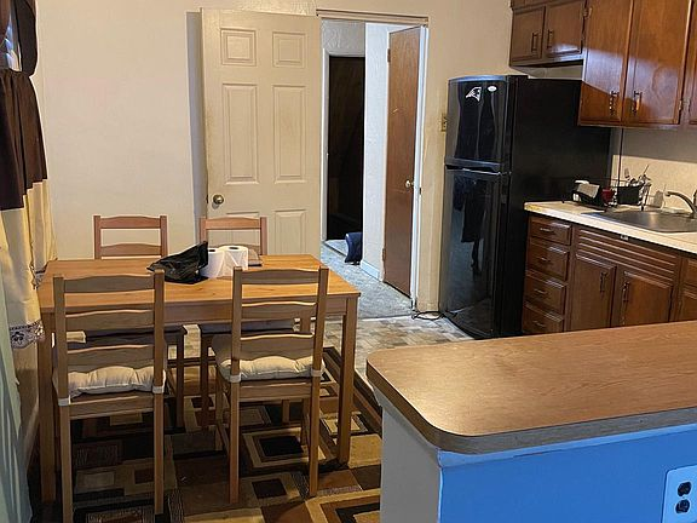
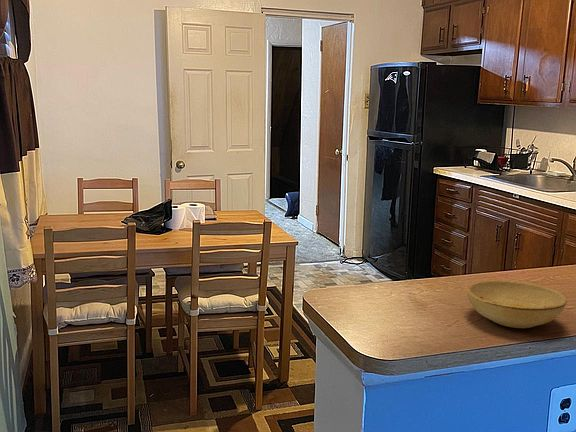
+ bowl (513, 305)
